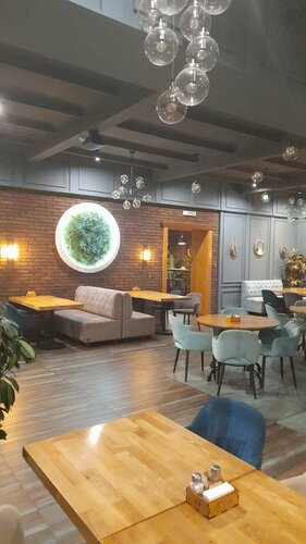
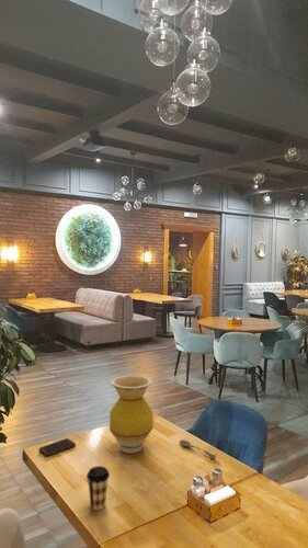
+ coffee cup (98, 488)
+ cell phone (57, 446)
+ vase (130, 414)
+ soupspoon (196, 447)
